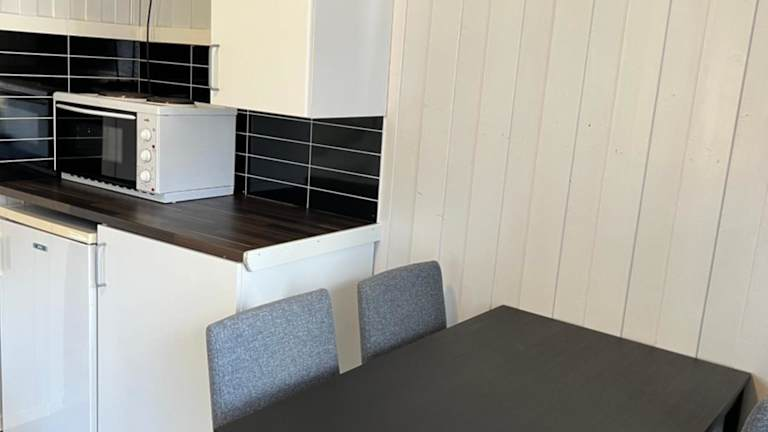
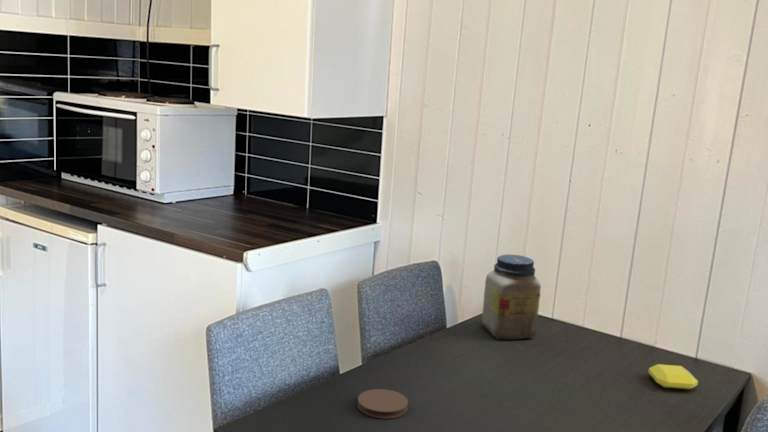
+ soap bar (672, 376)
+ coaster (382, 403)
+ jar (511, 295)
